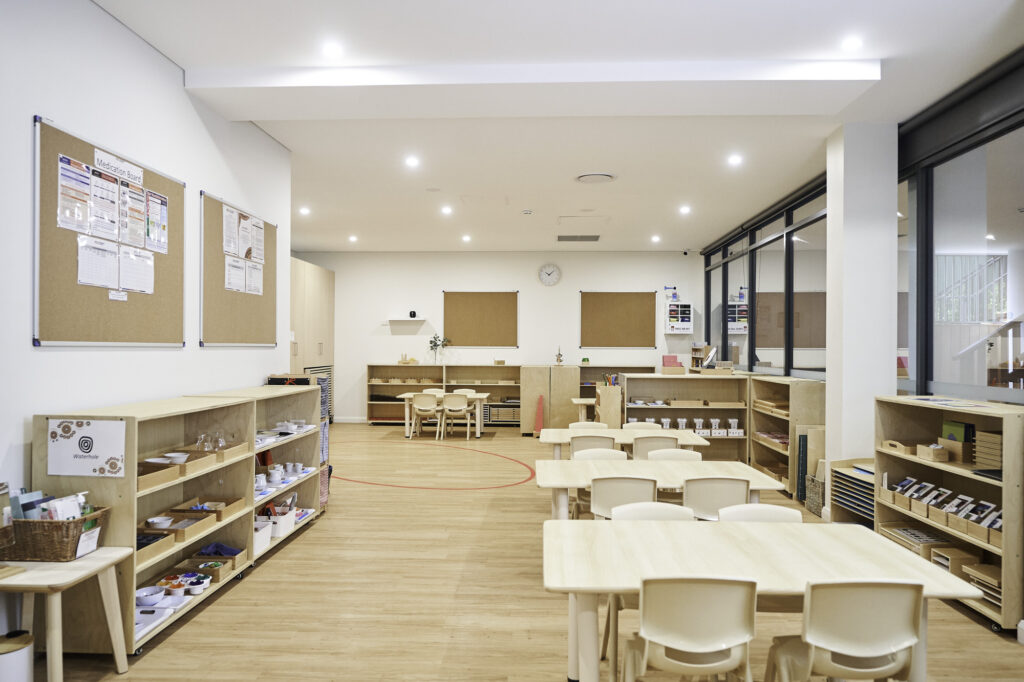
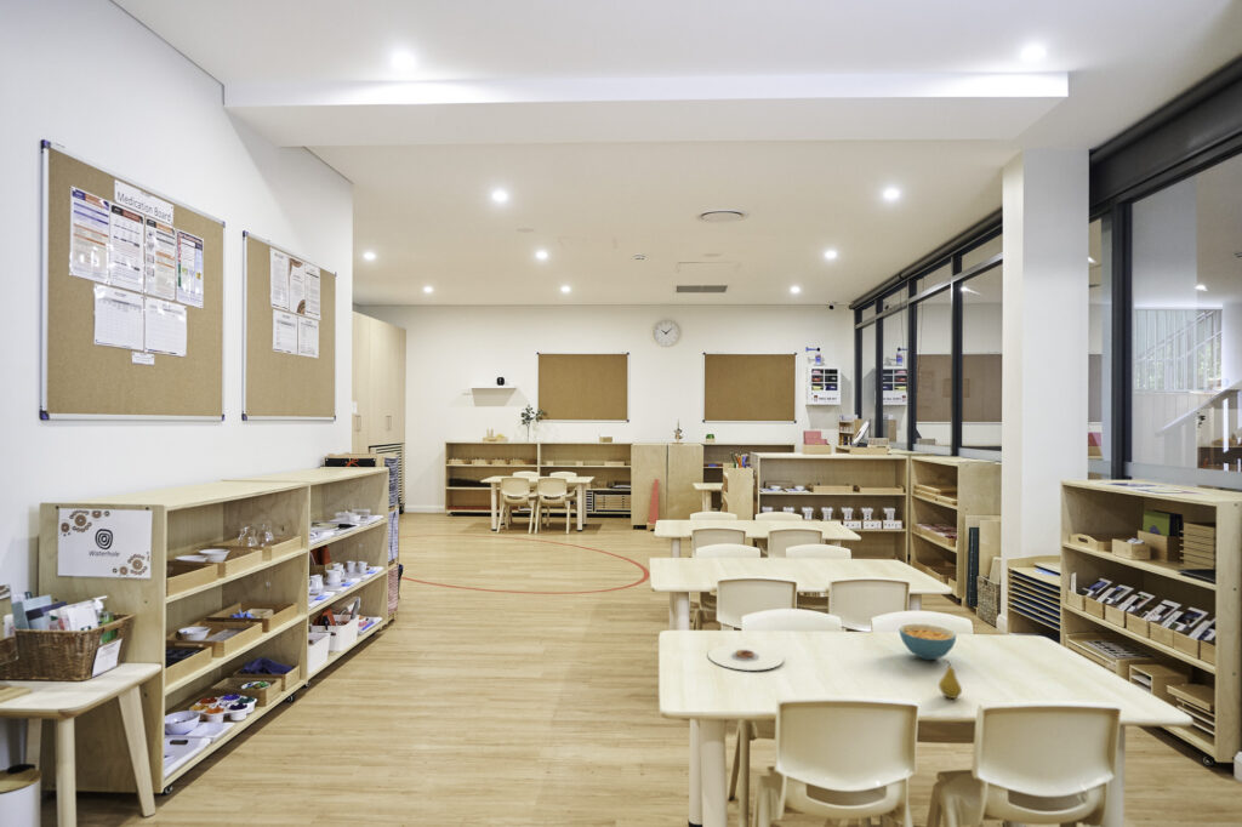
+ fruit (950, 678)
+ cereal bowl (927, 644)
+ plate (745, 654)
